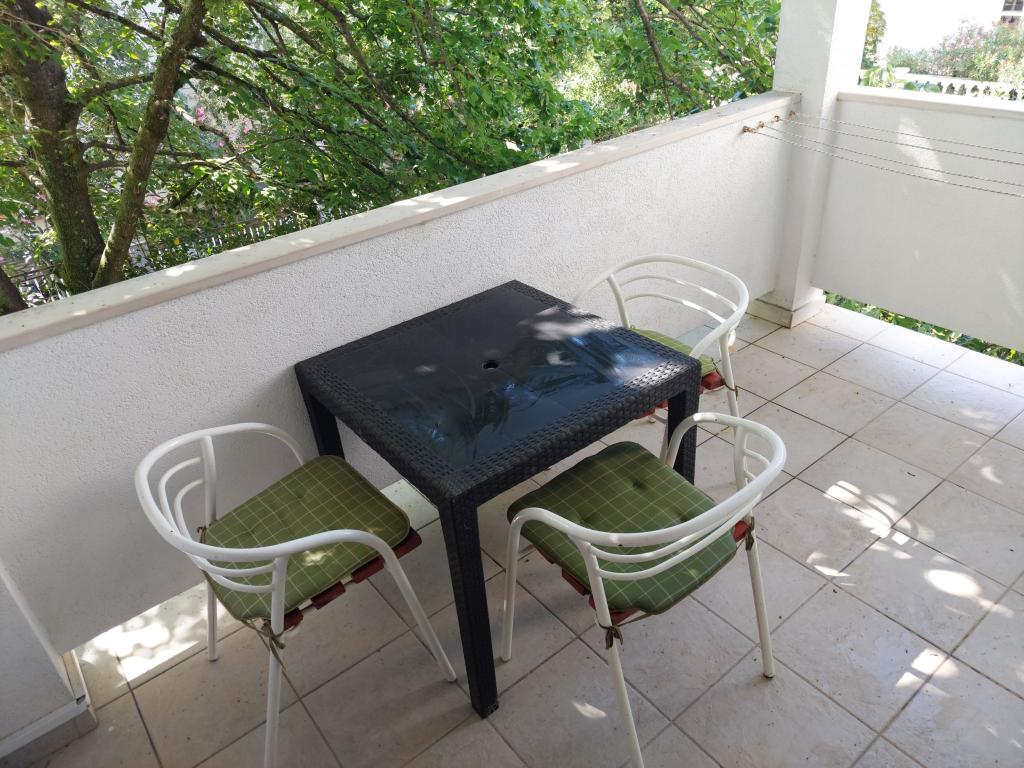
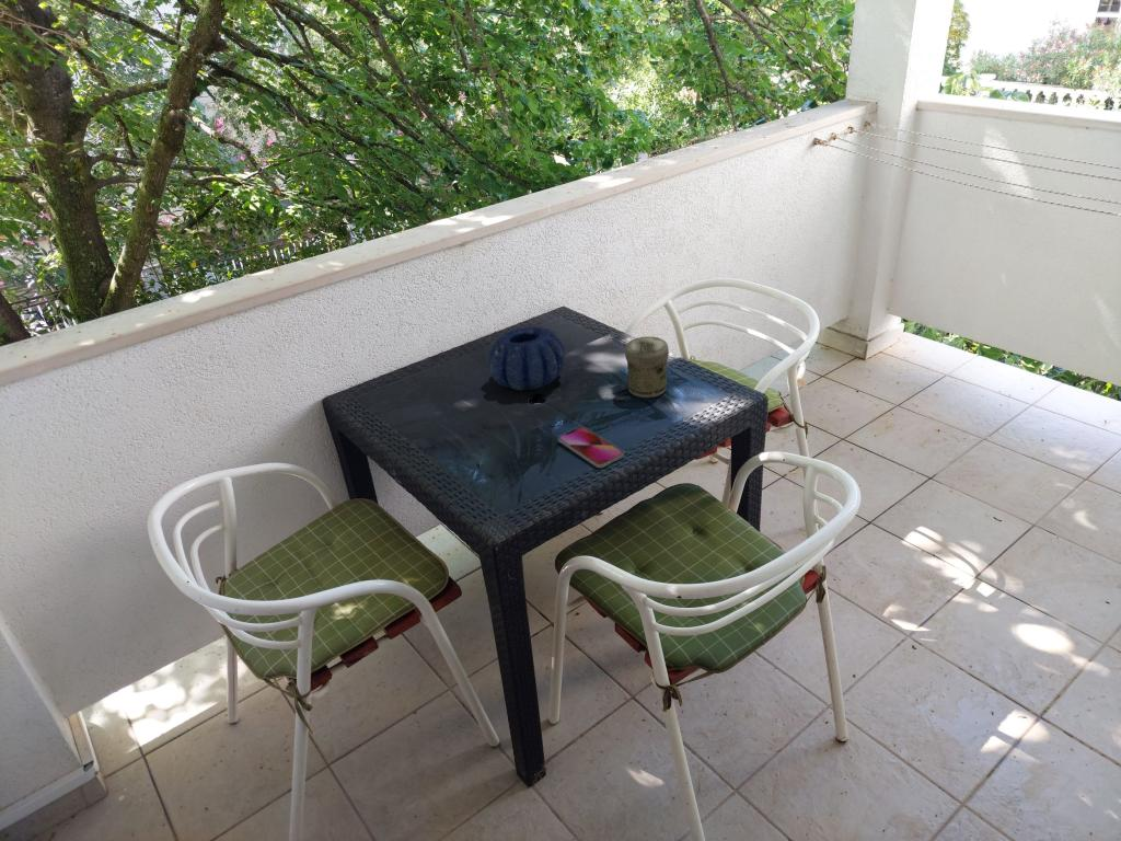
+ decorative bowl (527, 356)
+ smartphone (590, 446)
+ jar (647, 367)
